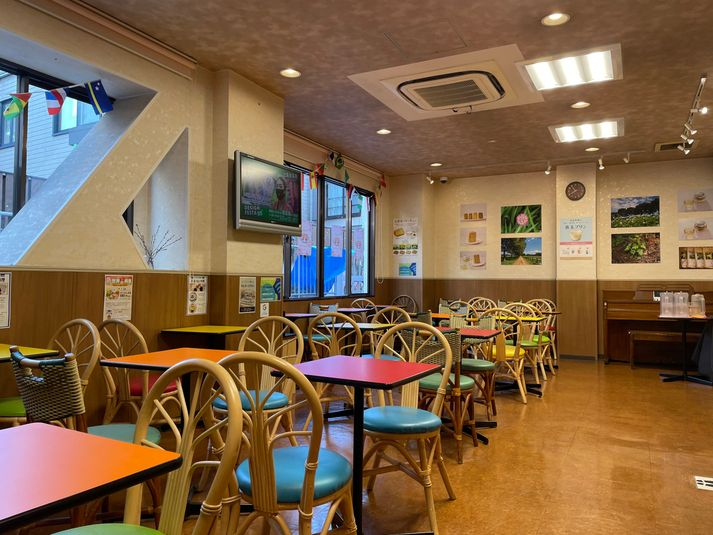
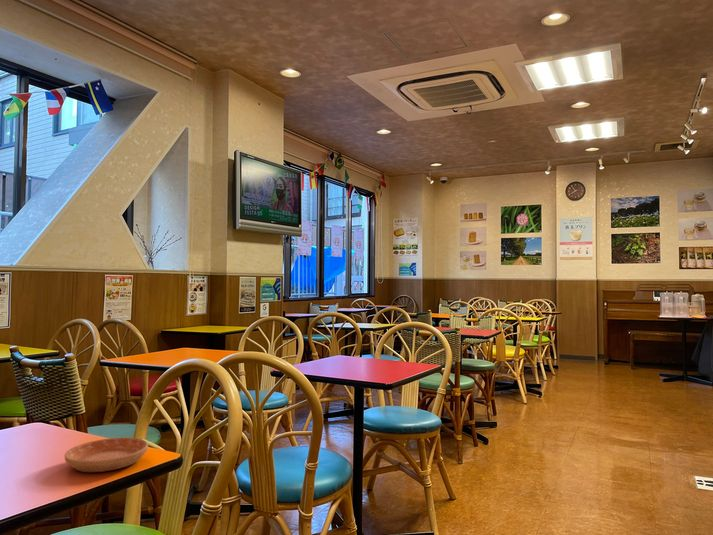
+ saucer (107, 455)
